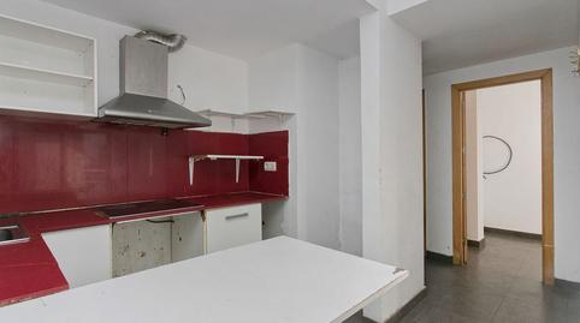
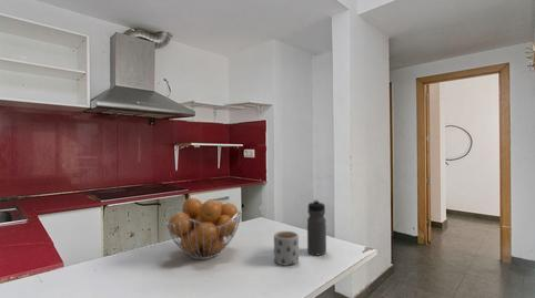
+ water bottle (316, 225)
+ fruit basket (204, 225)
+ mug (284, 246)
